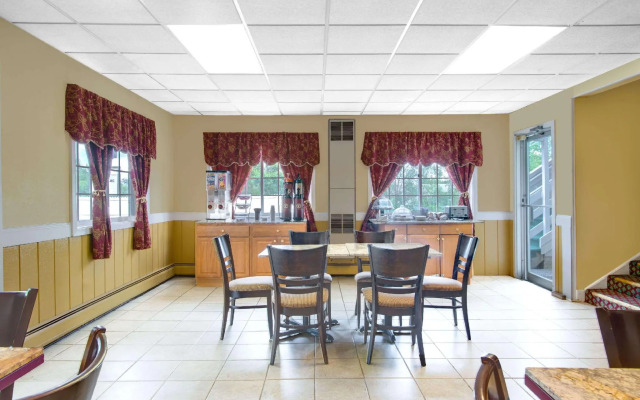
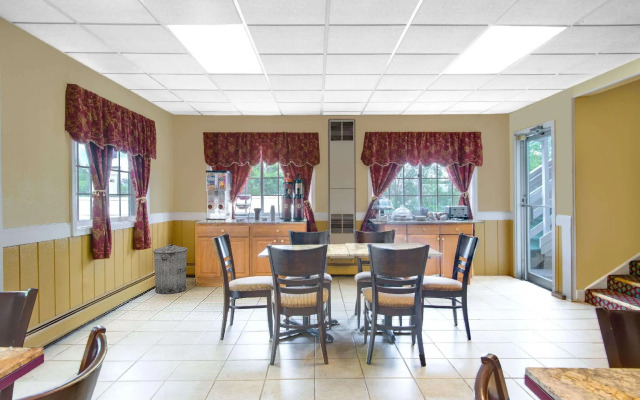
+ trash can (170, 267)
